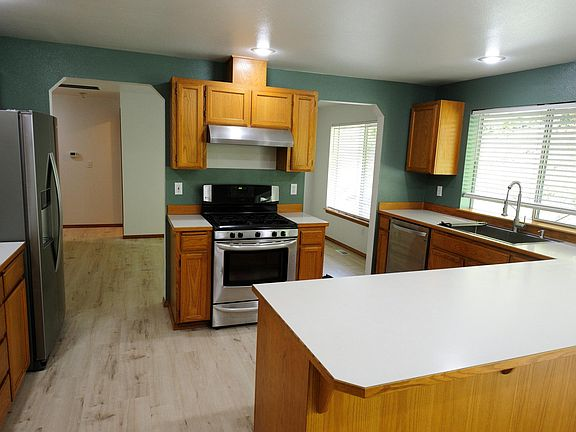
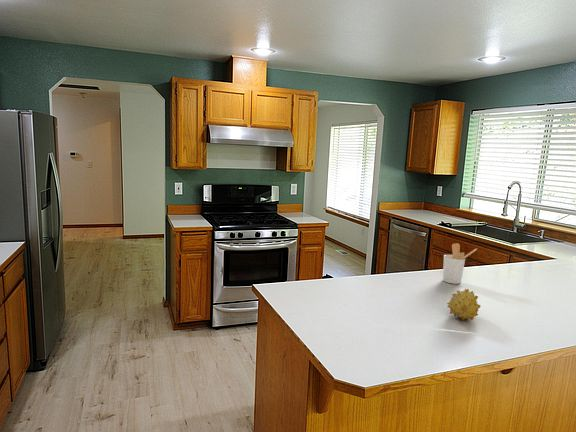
+ utensil holder (459, 263)
+ fruit (464, 302)
